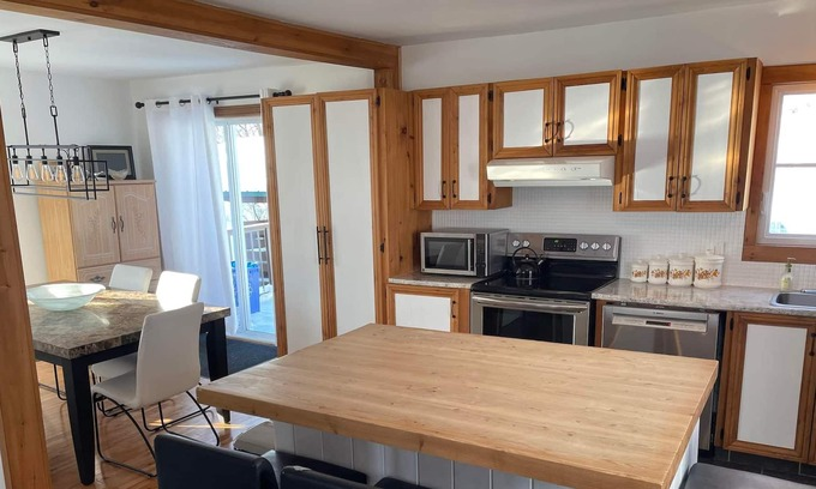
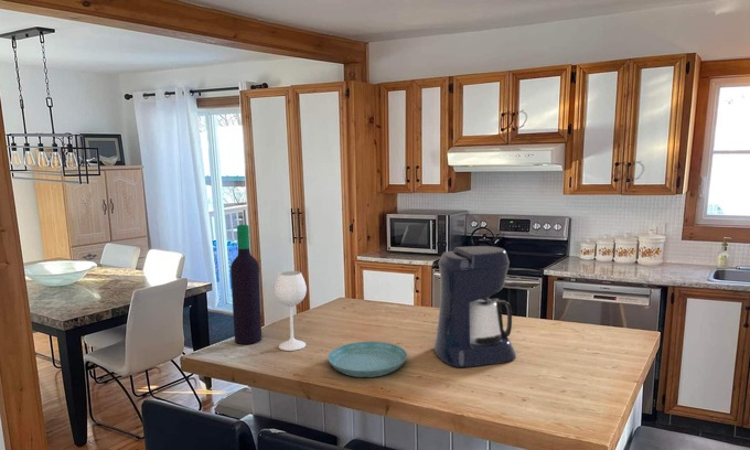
+ coffee maker (472, 302)
+ saucer (367, 360)
+ wine bottle (274, 287)
